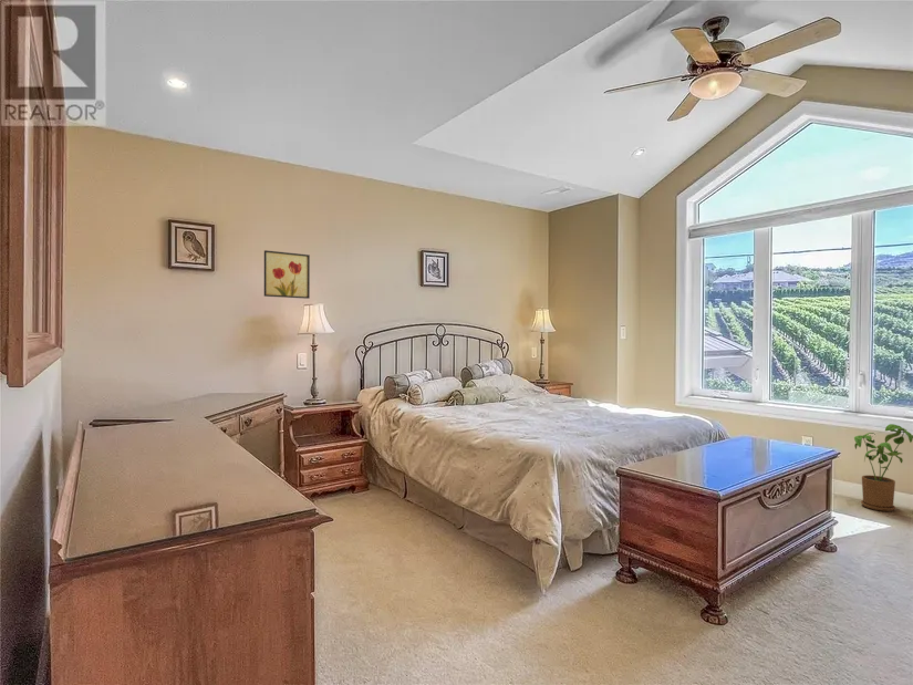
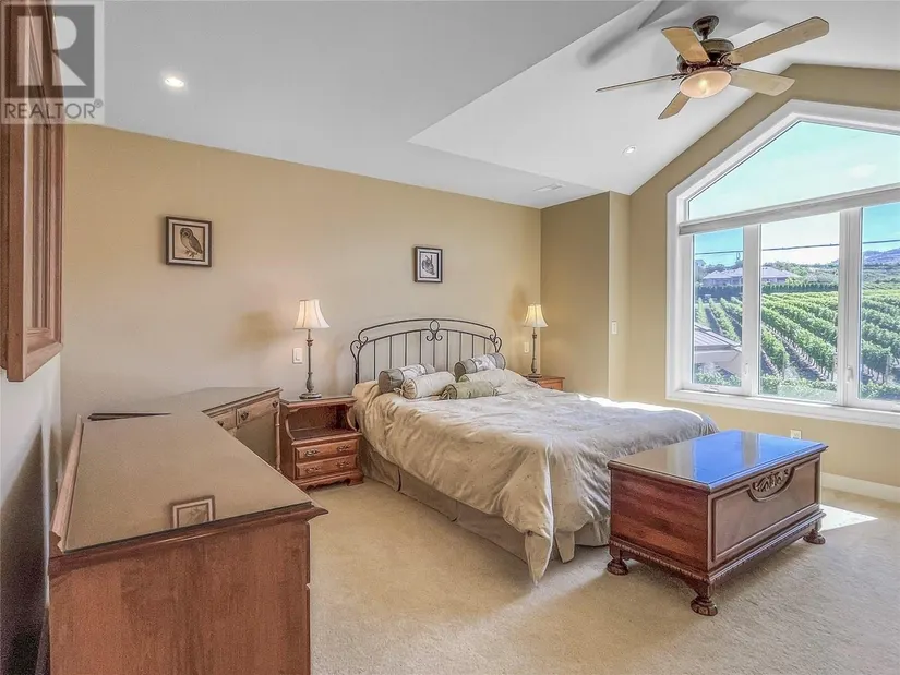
- wall art (287, 274)
- house plant (880, 466)
